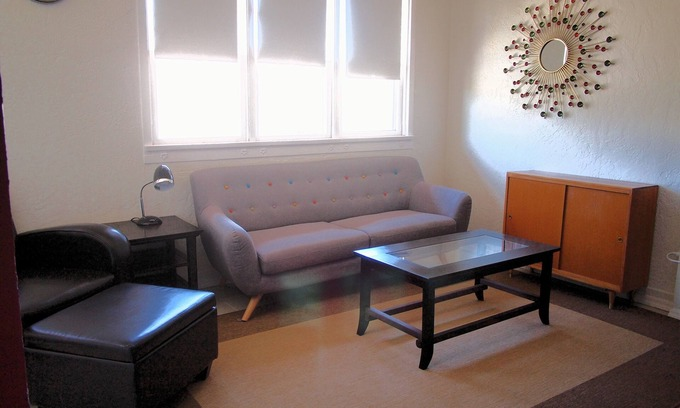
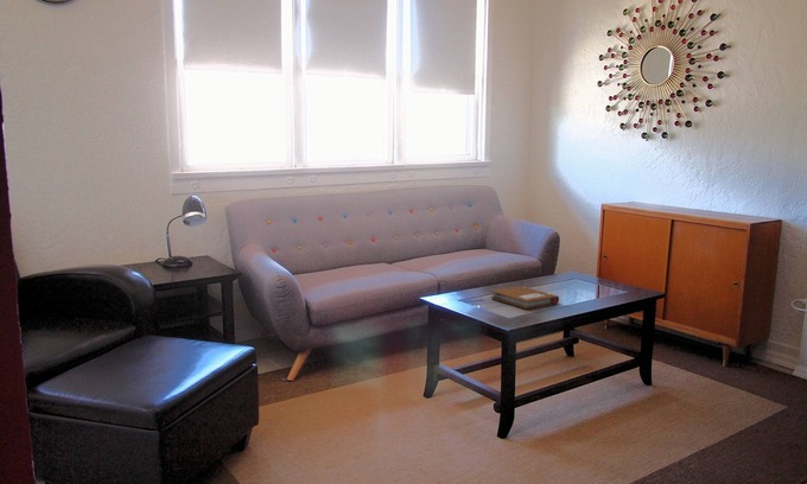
+ notebook (525, 297)
